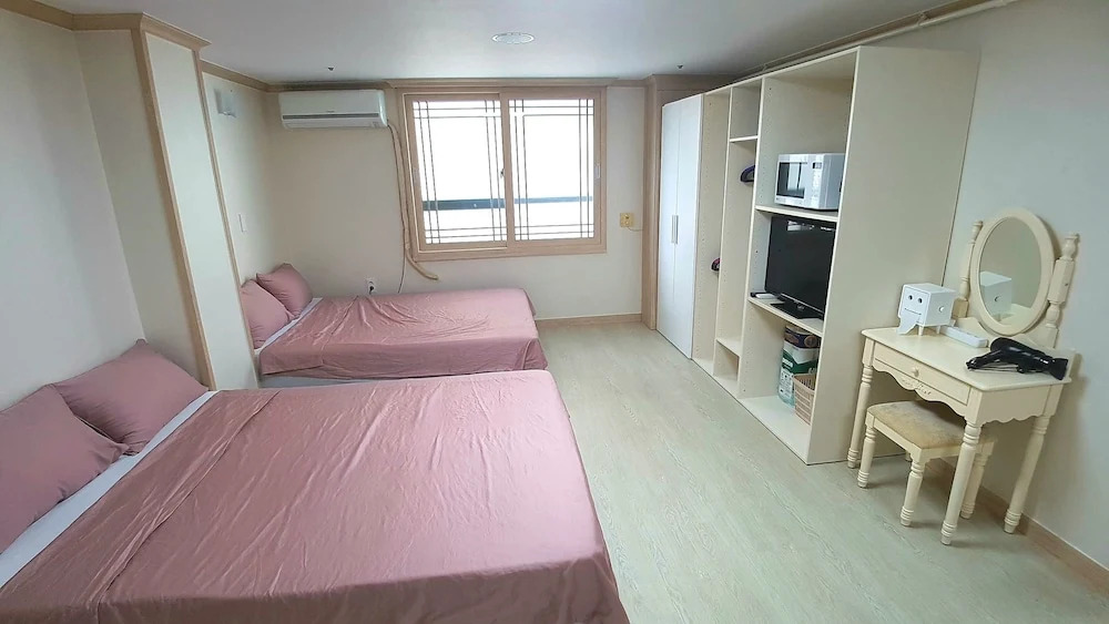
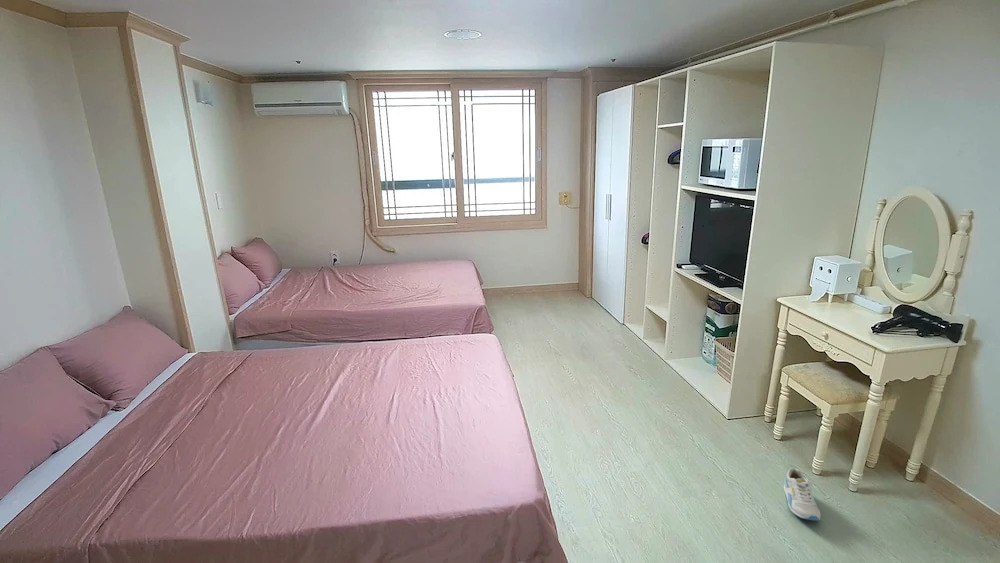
+ sneaker (802, 494)
